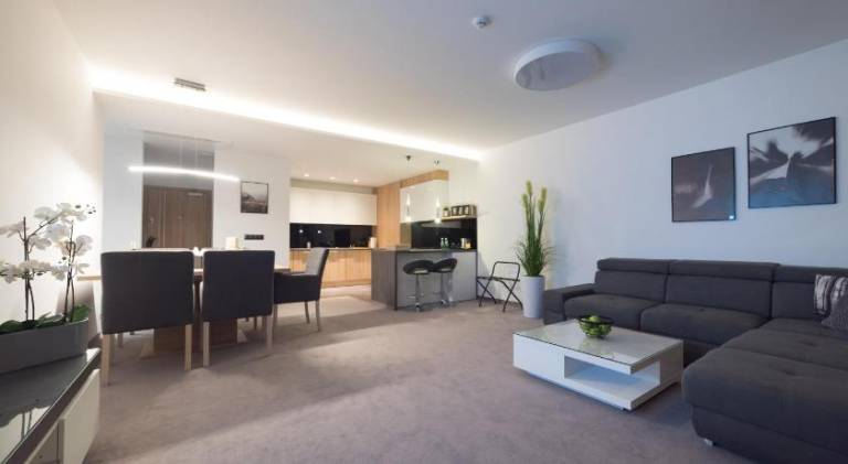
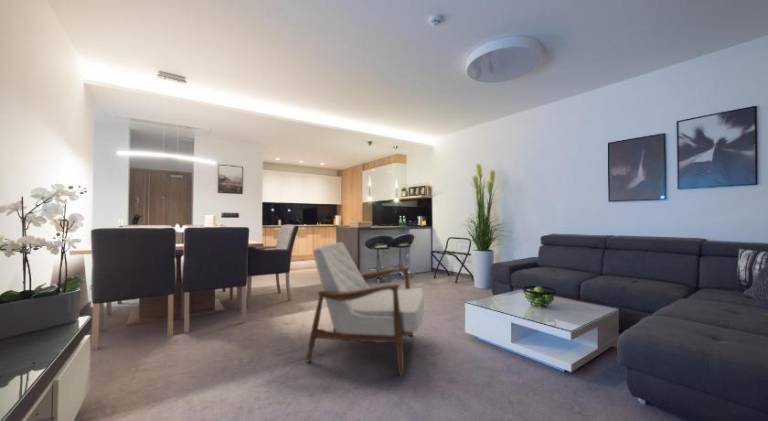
+ armchair (368, 297)
